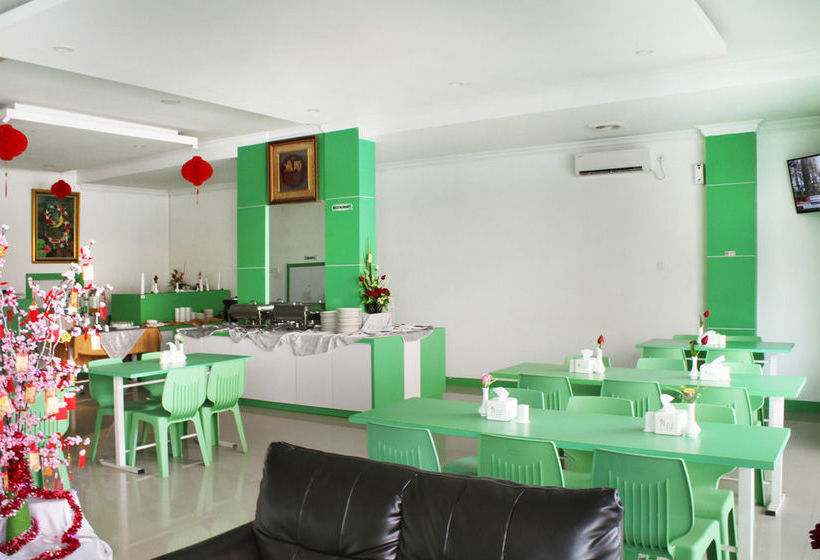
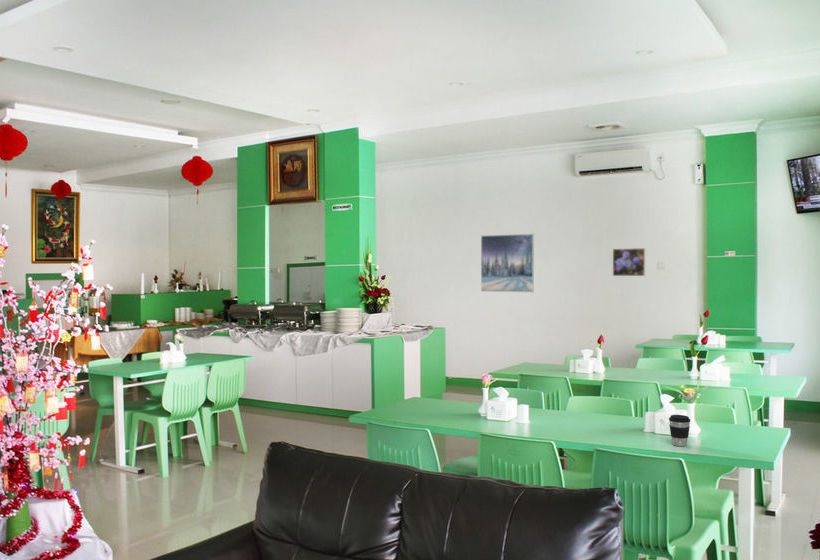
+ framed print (628, 262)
+ coffee cup (679, 430)
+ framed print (506, 263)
